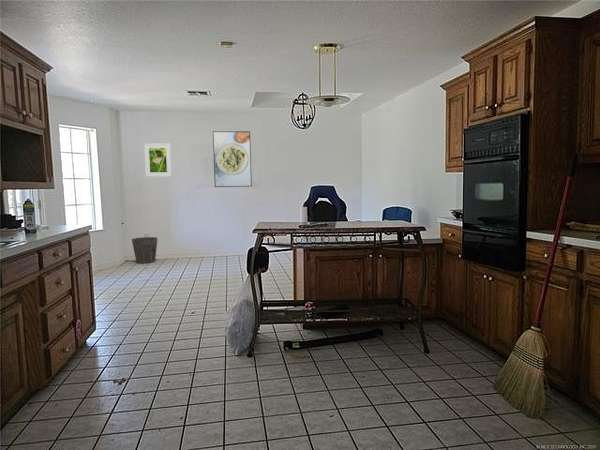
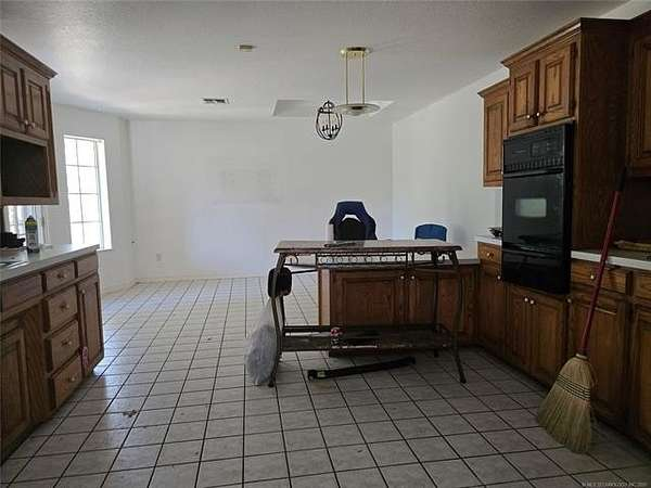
- waste bin (145, 250)
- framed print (232, 159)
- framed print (158, 160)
